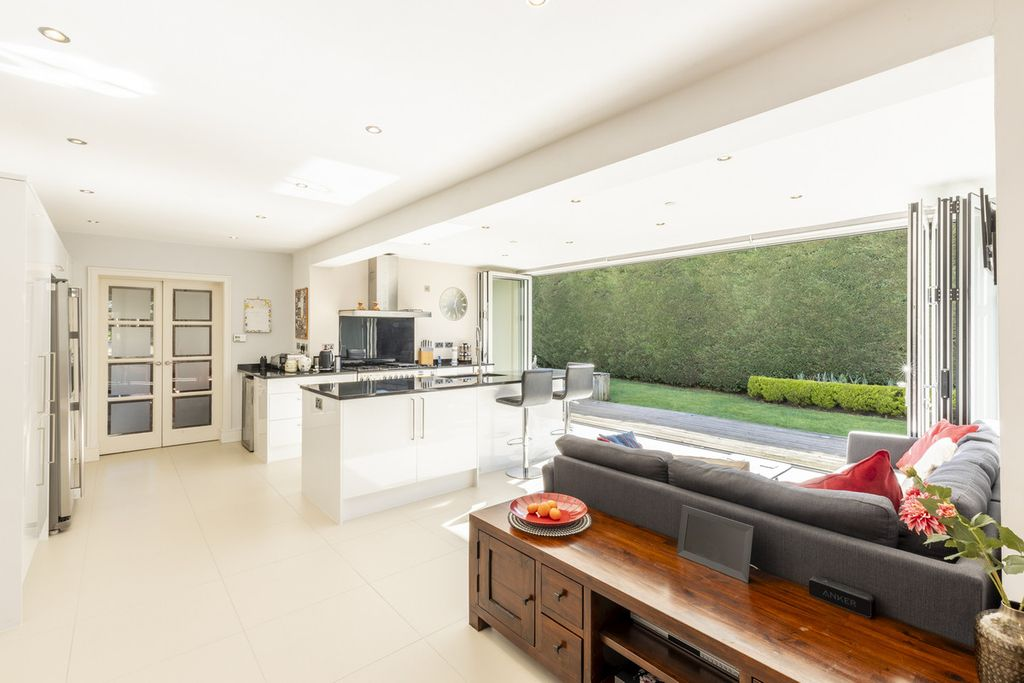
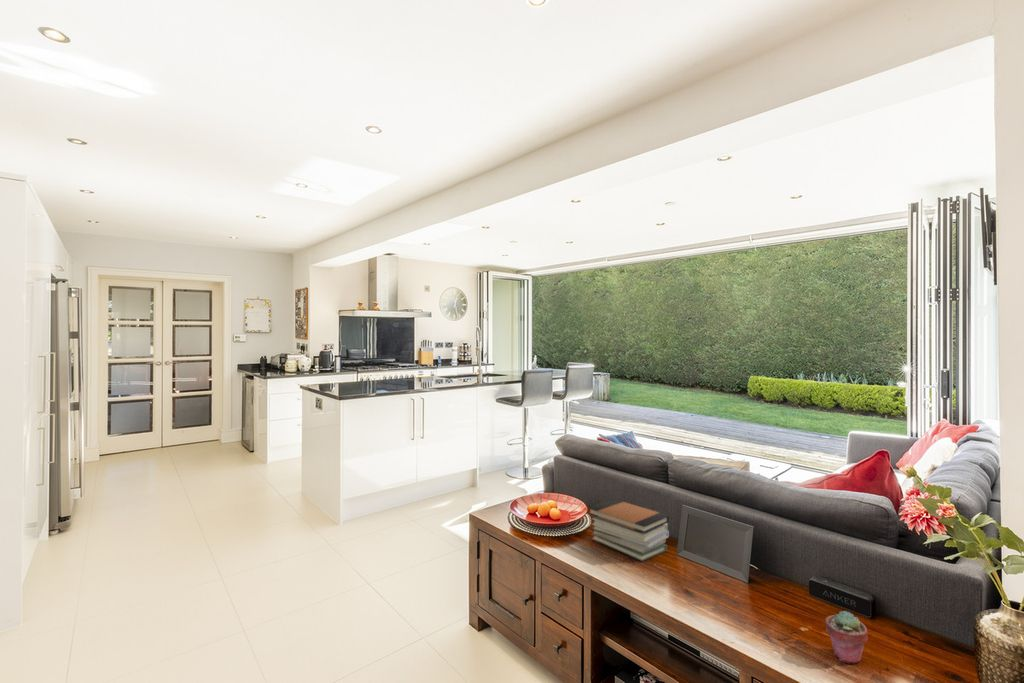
+ book stack (628, 528)
+ potted succulent (846, 633)
